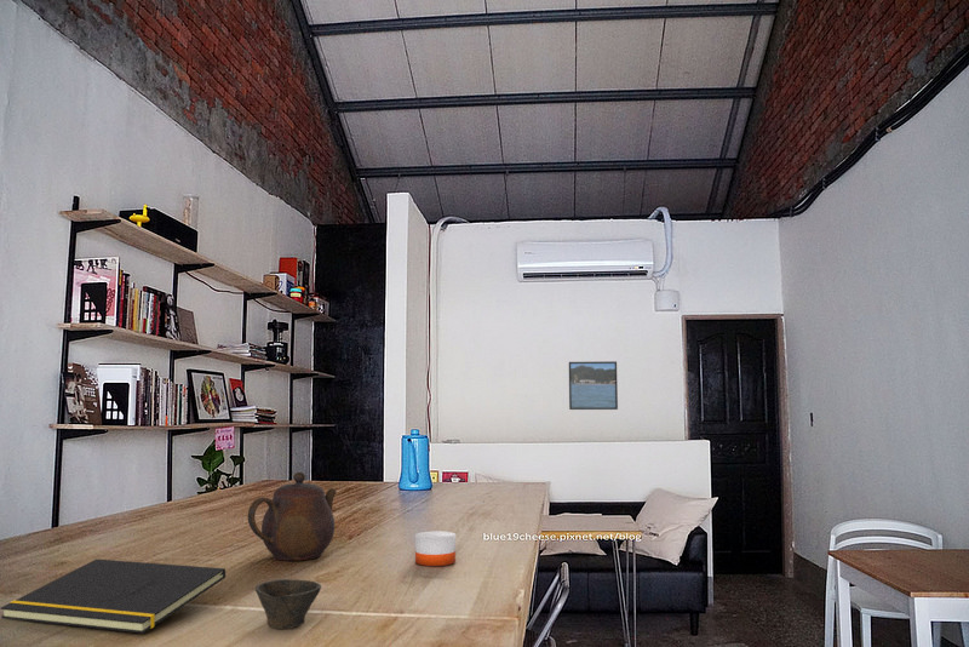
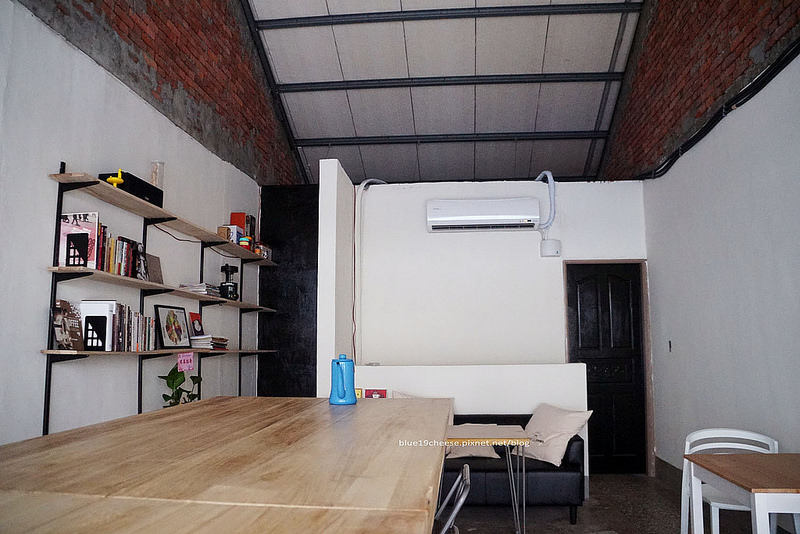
- teapot (294, 514)
- cup (287, 602)
- notepad (117, 591)
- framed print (592, 385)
- candle (435, 533)
